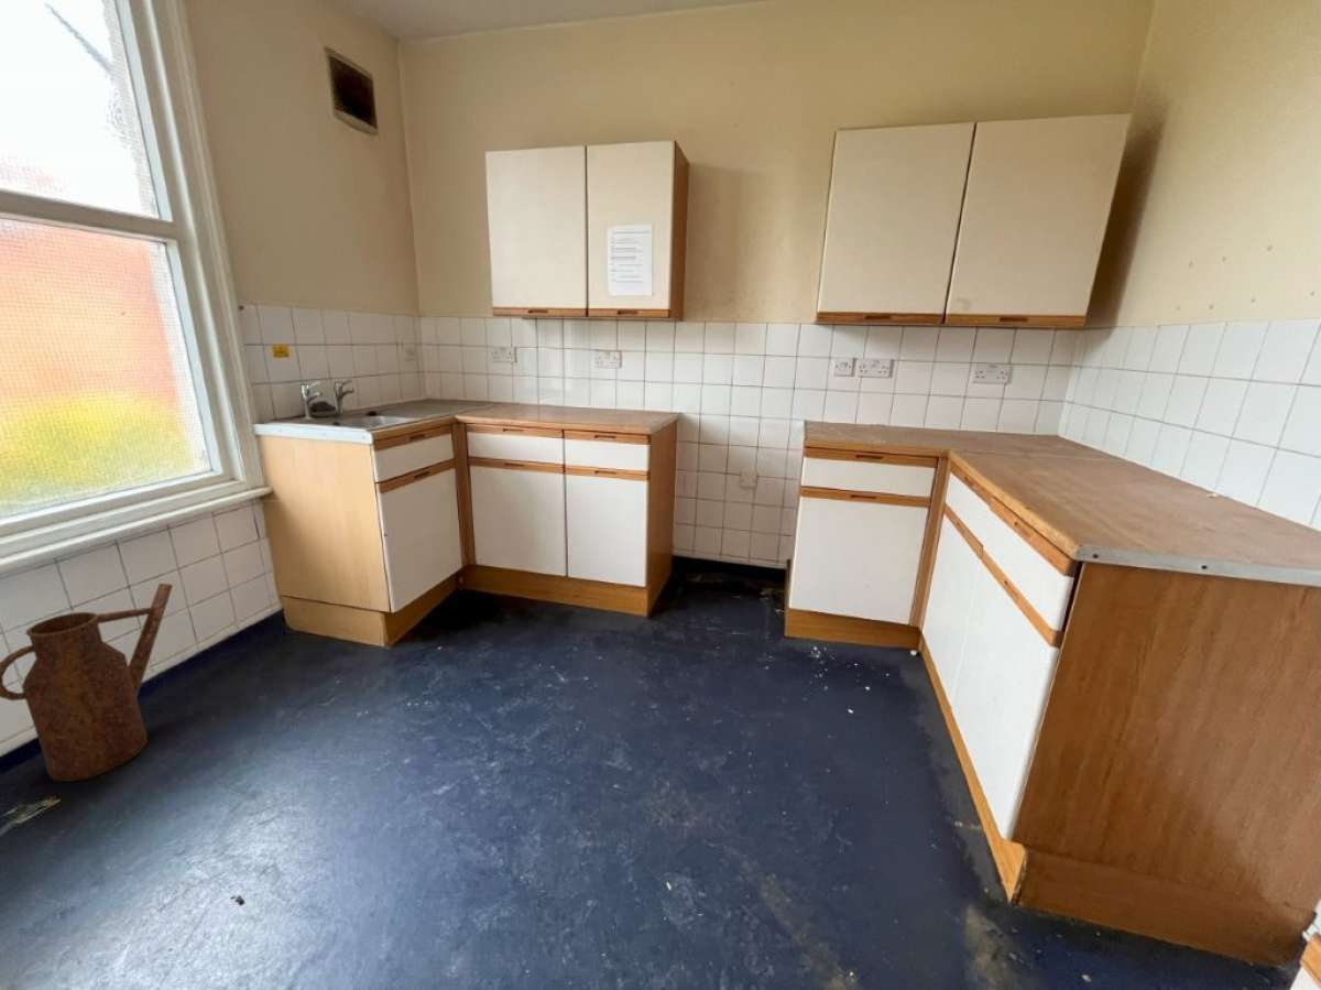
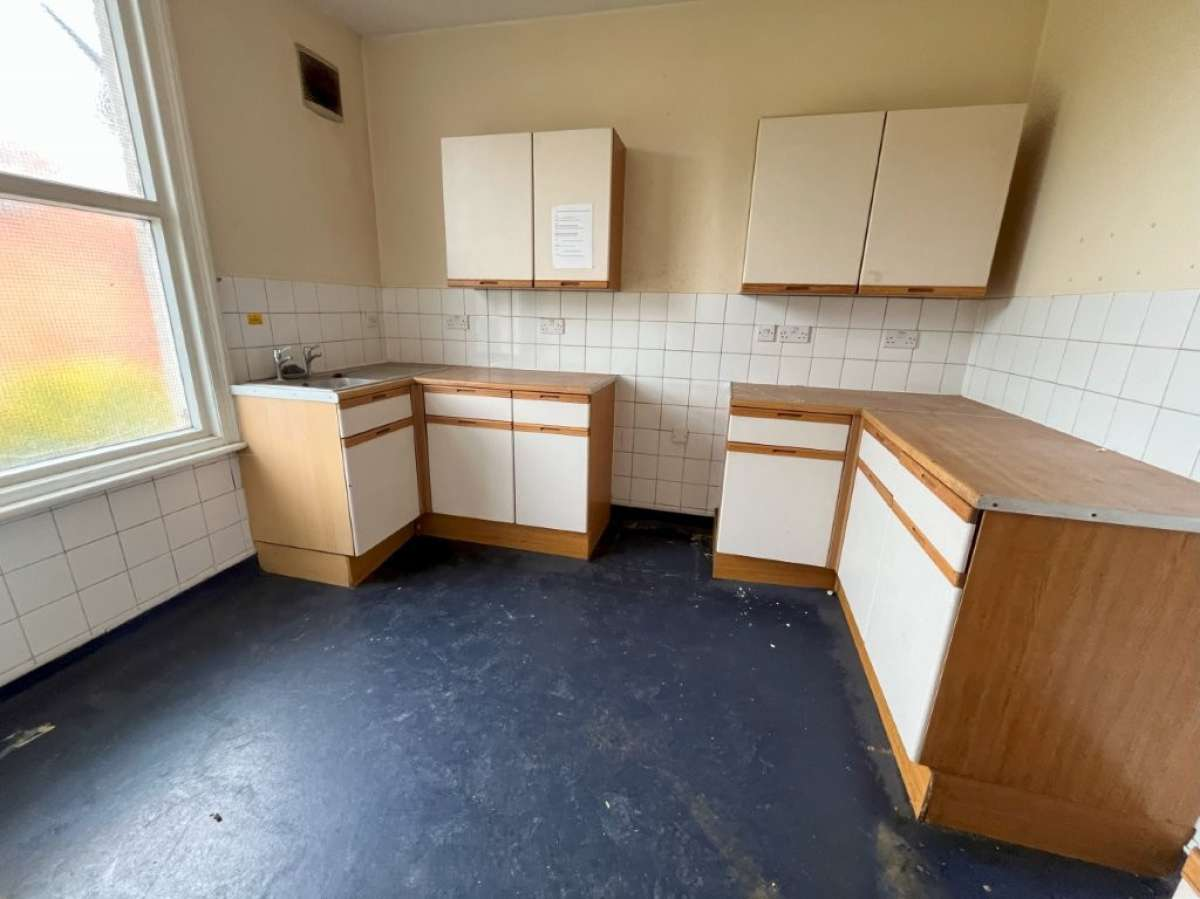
- watering can (106, 678)
